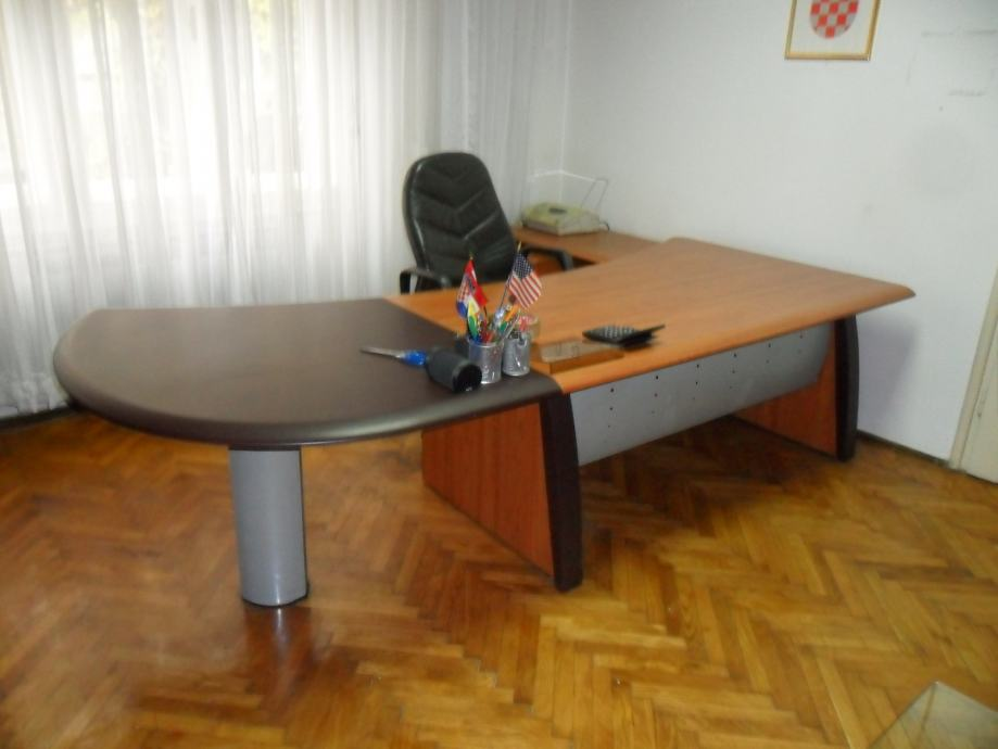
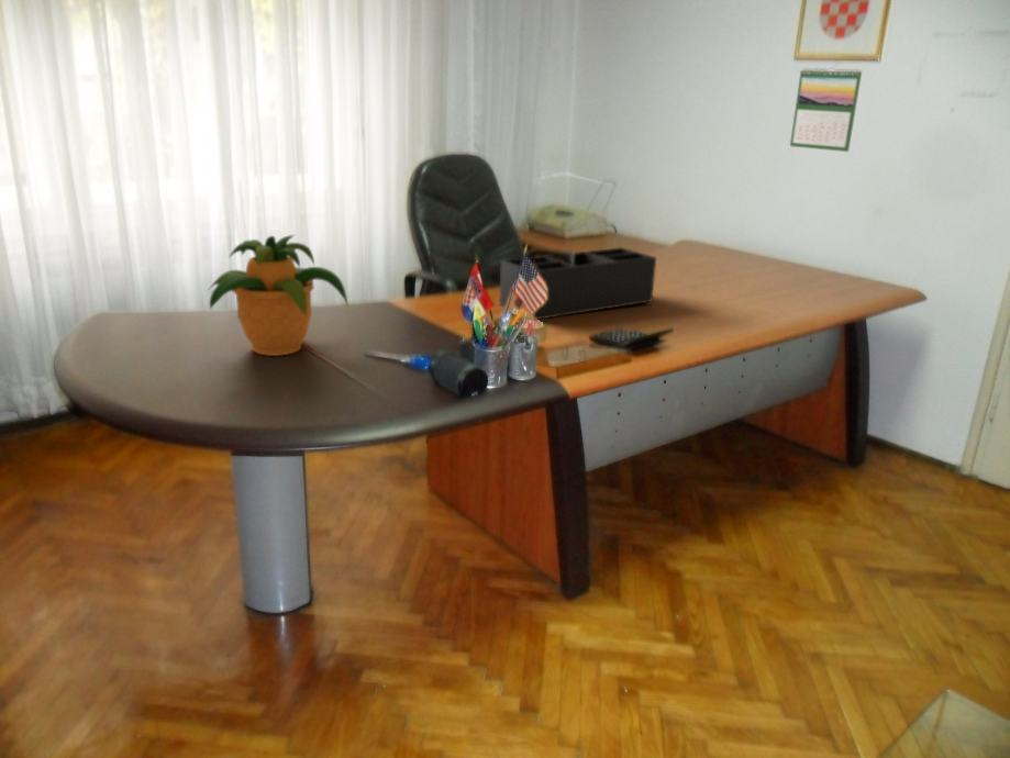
+ desk organizer (578, 281)
+ calendar (824, 108)
+ potted plant (266, 292)
